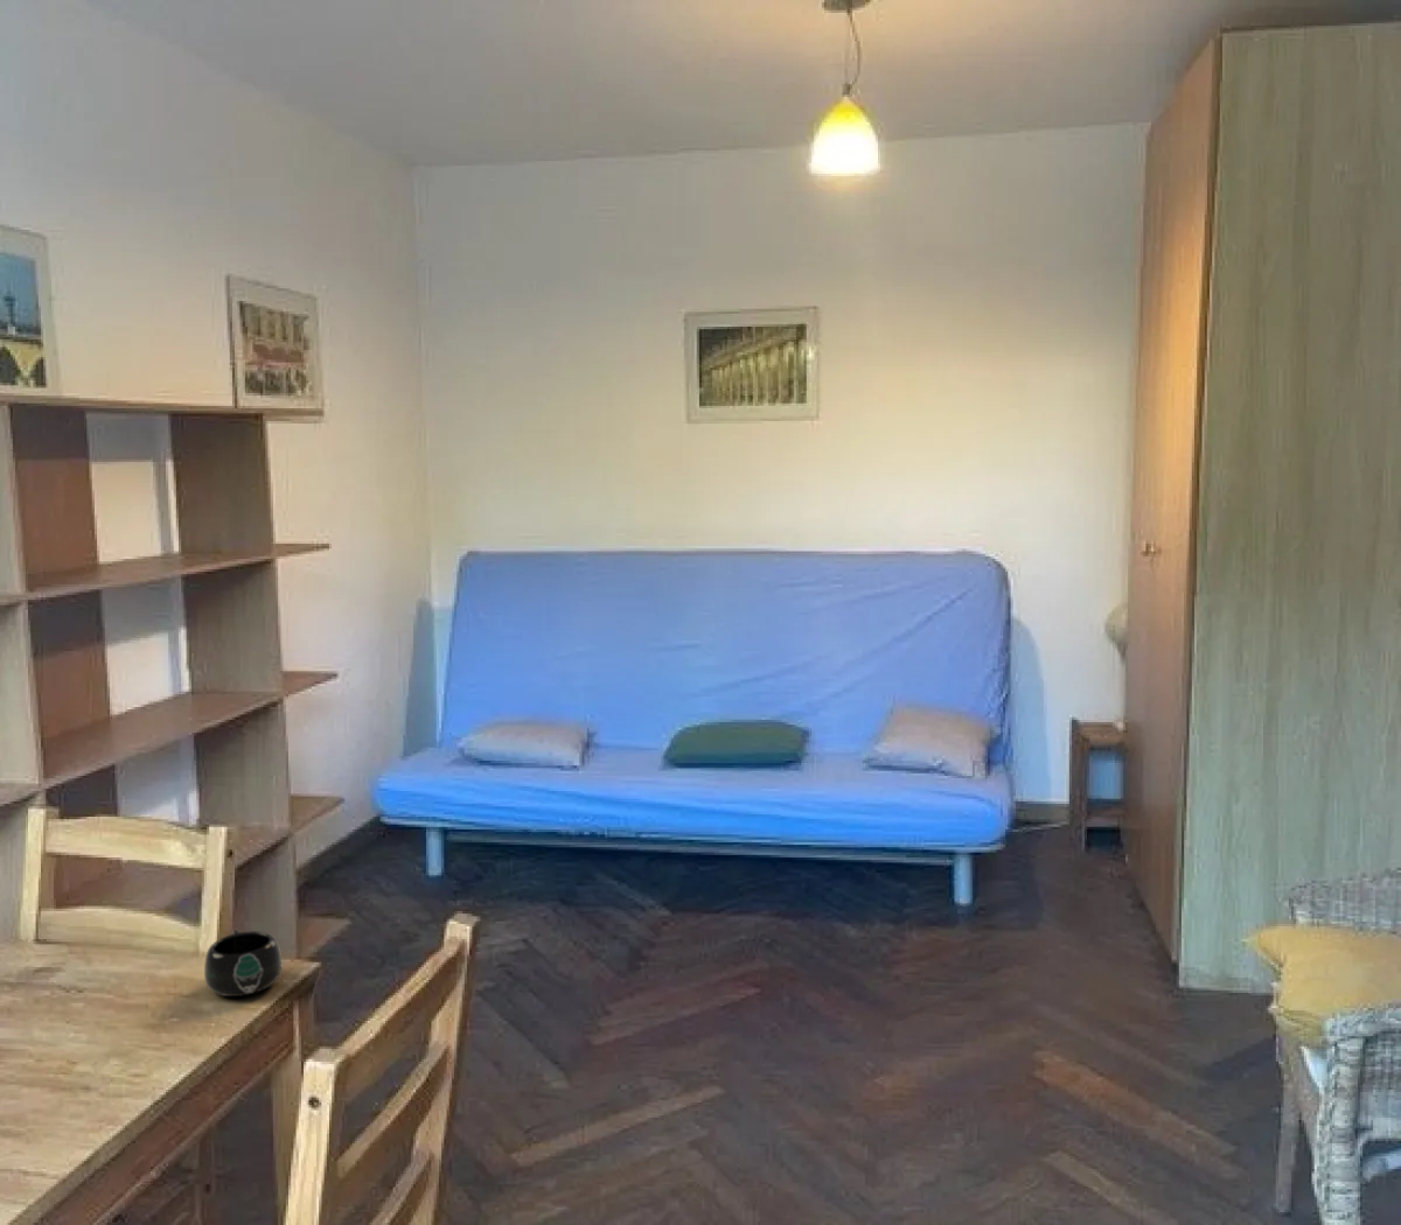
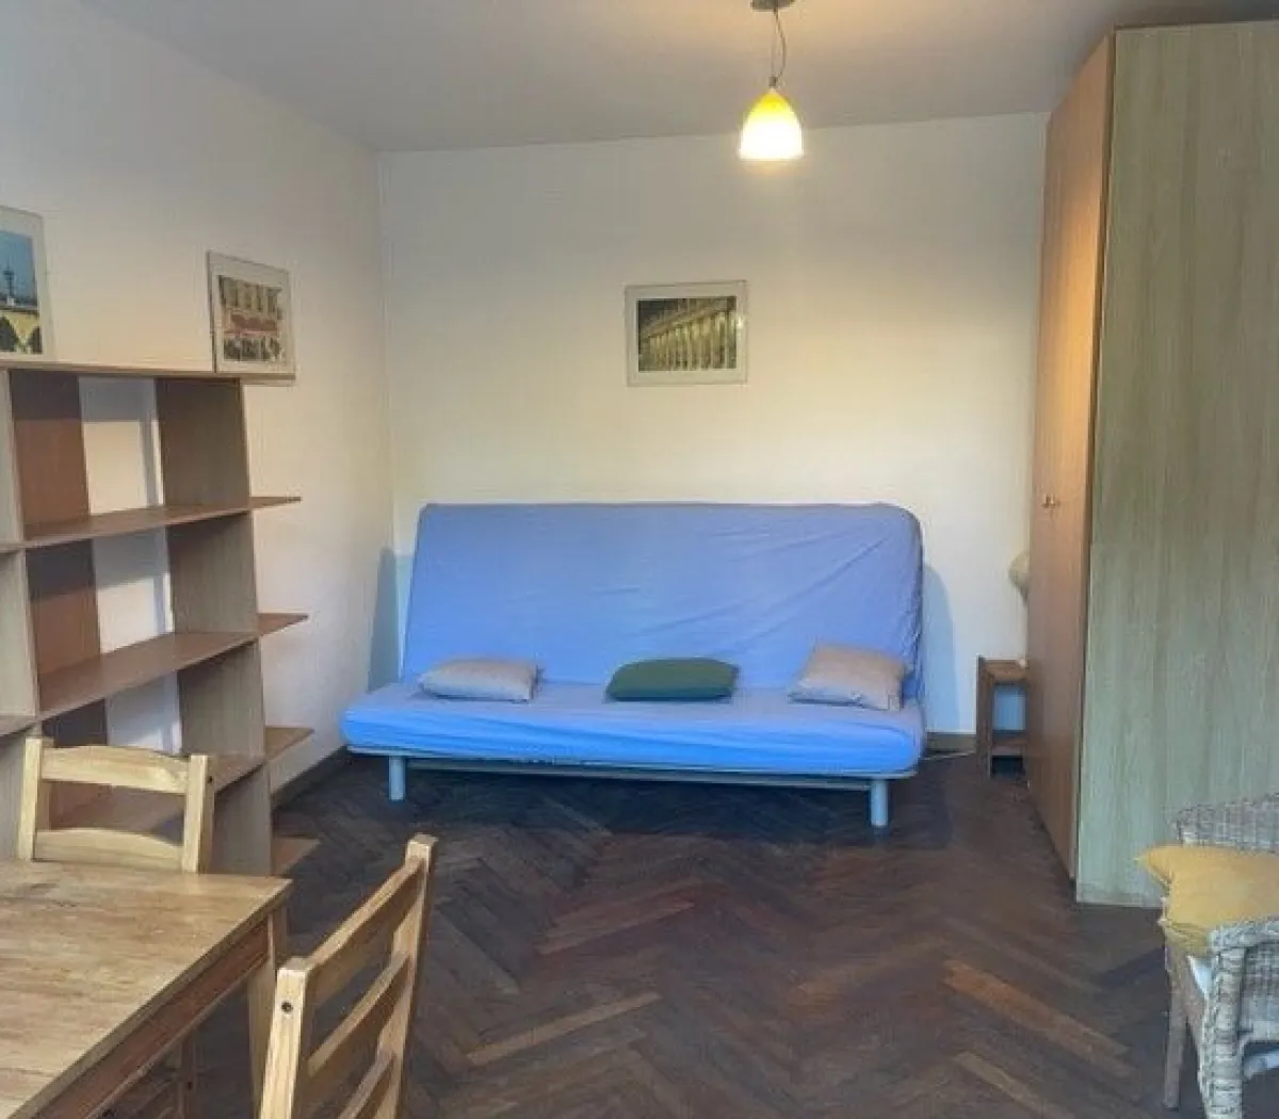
- mug (242, 961)
